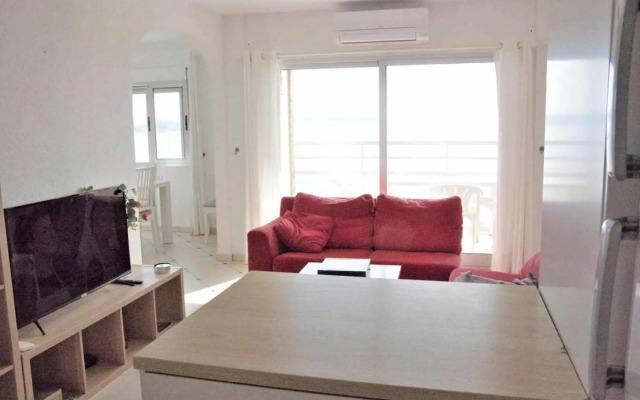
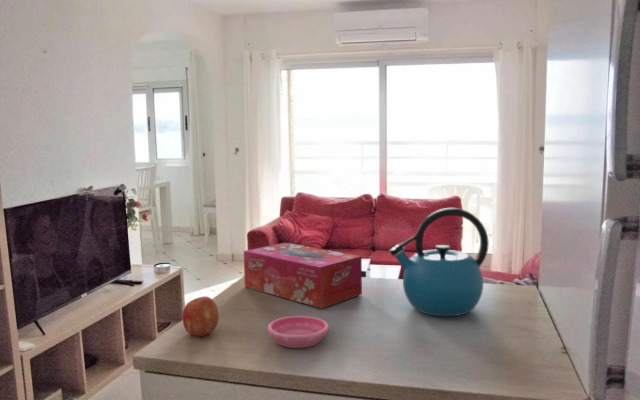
+ saucer (298, 332)
+ kettle (437, 258)
+ tissue box (301, 271)
+ fruit (200, 315)
